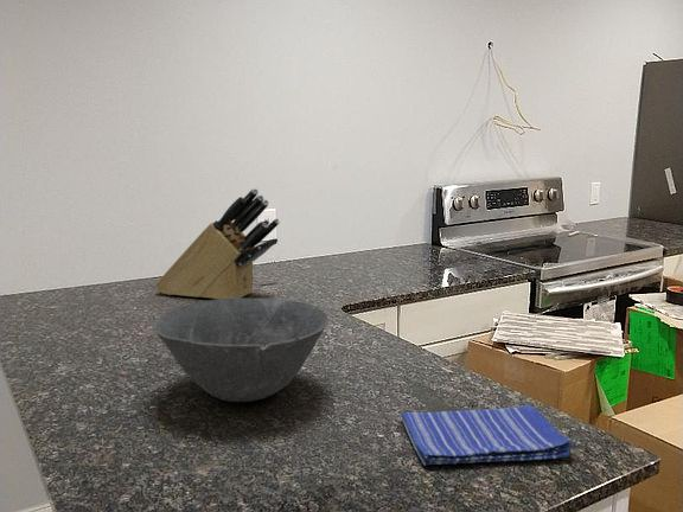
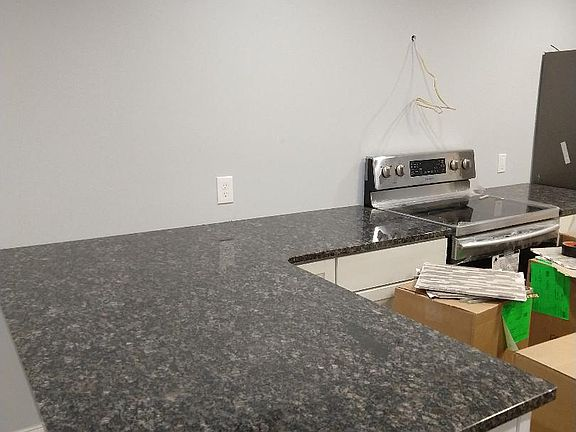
- bowl (243, 356)
- dish towel (481, 430)
- knife block (217, 242)
